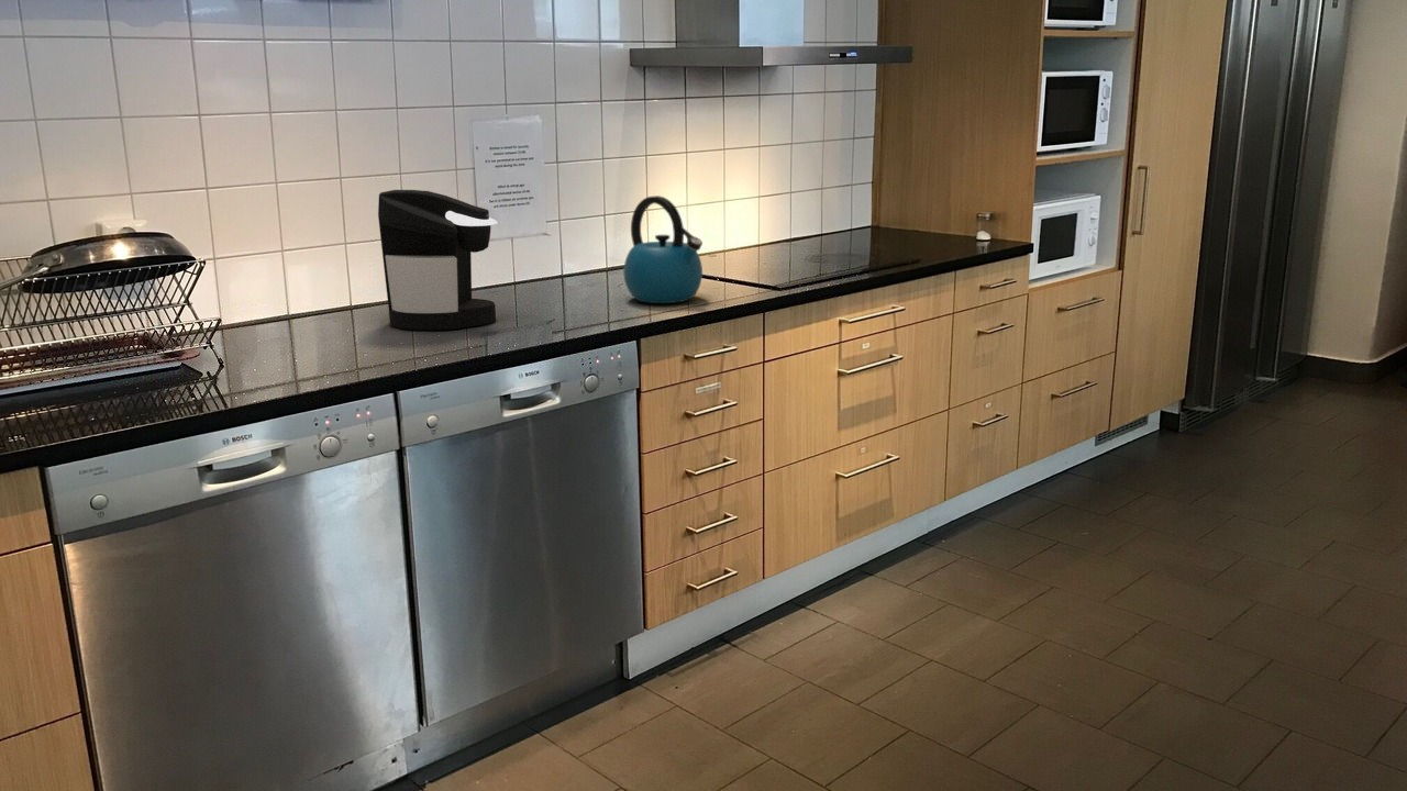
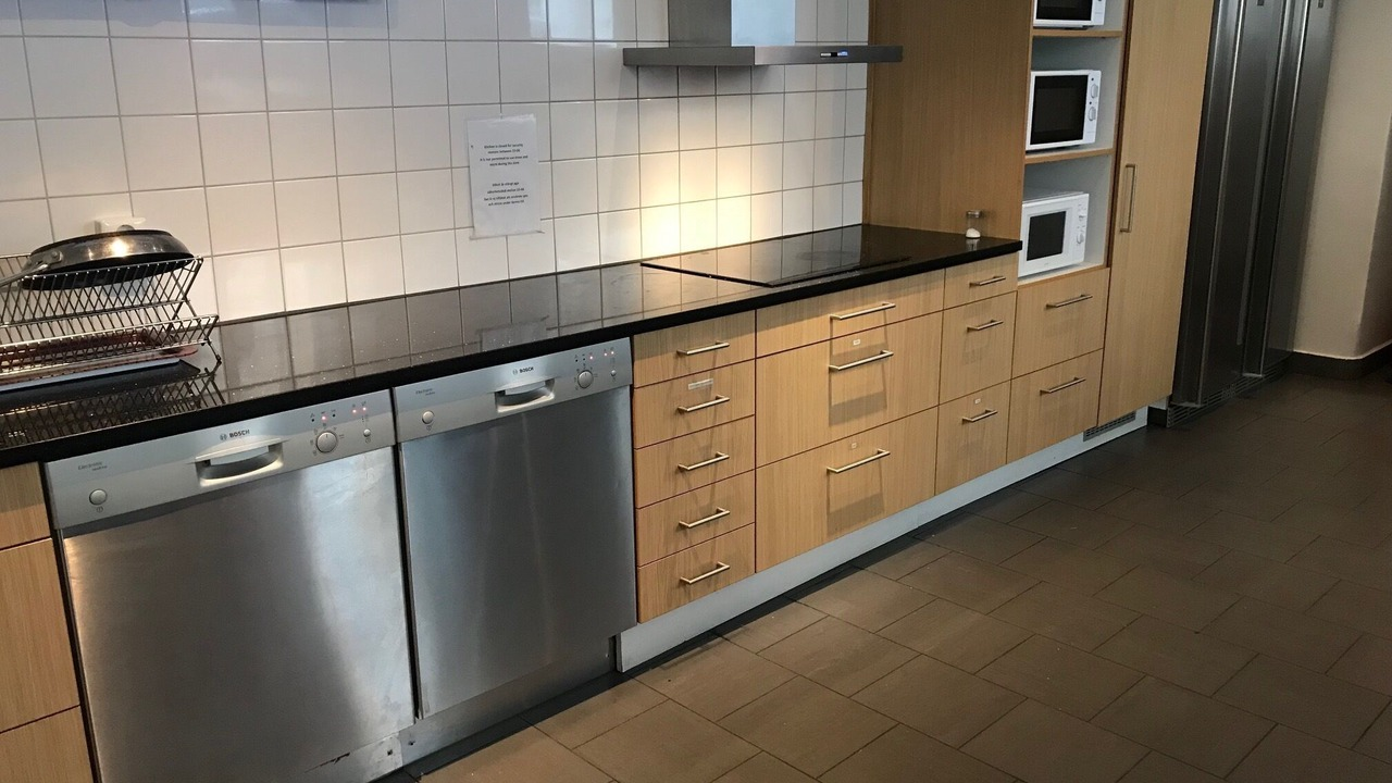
- kettle (665, 248)
- coffee maker (441, 256)
